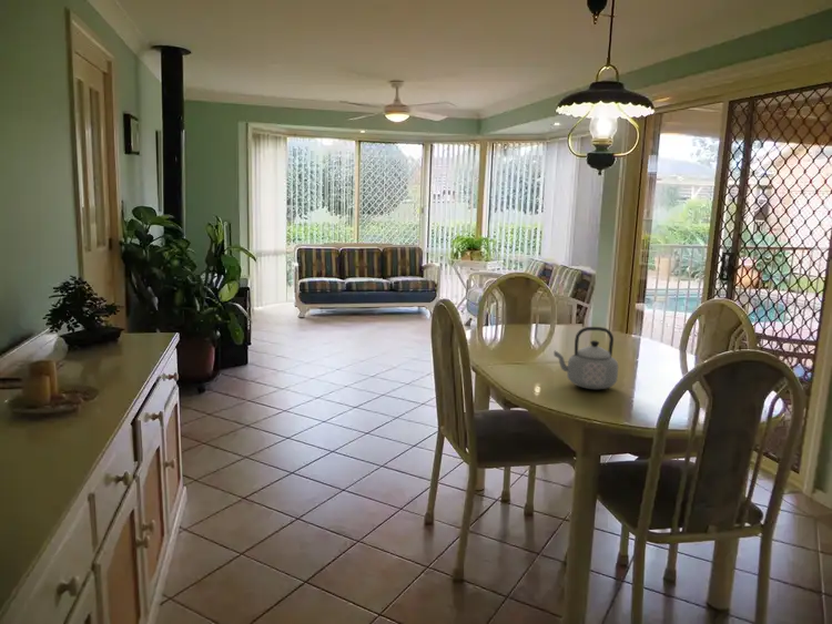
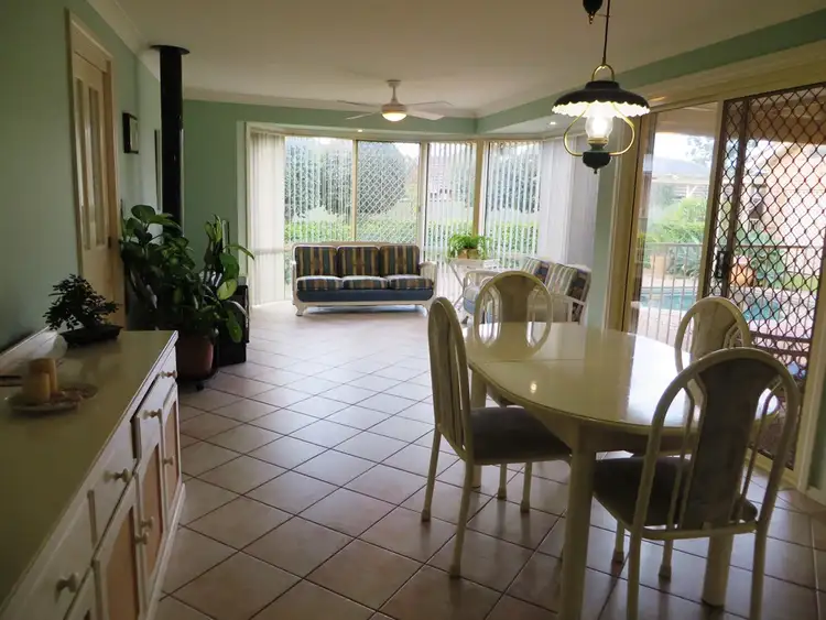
- teapot (586, 356)
